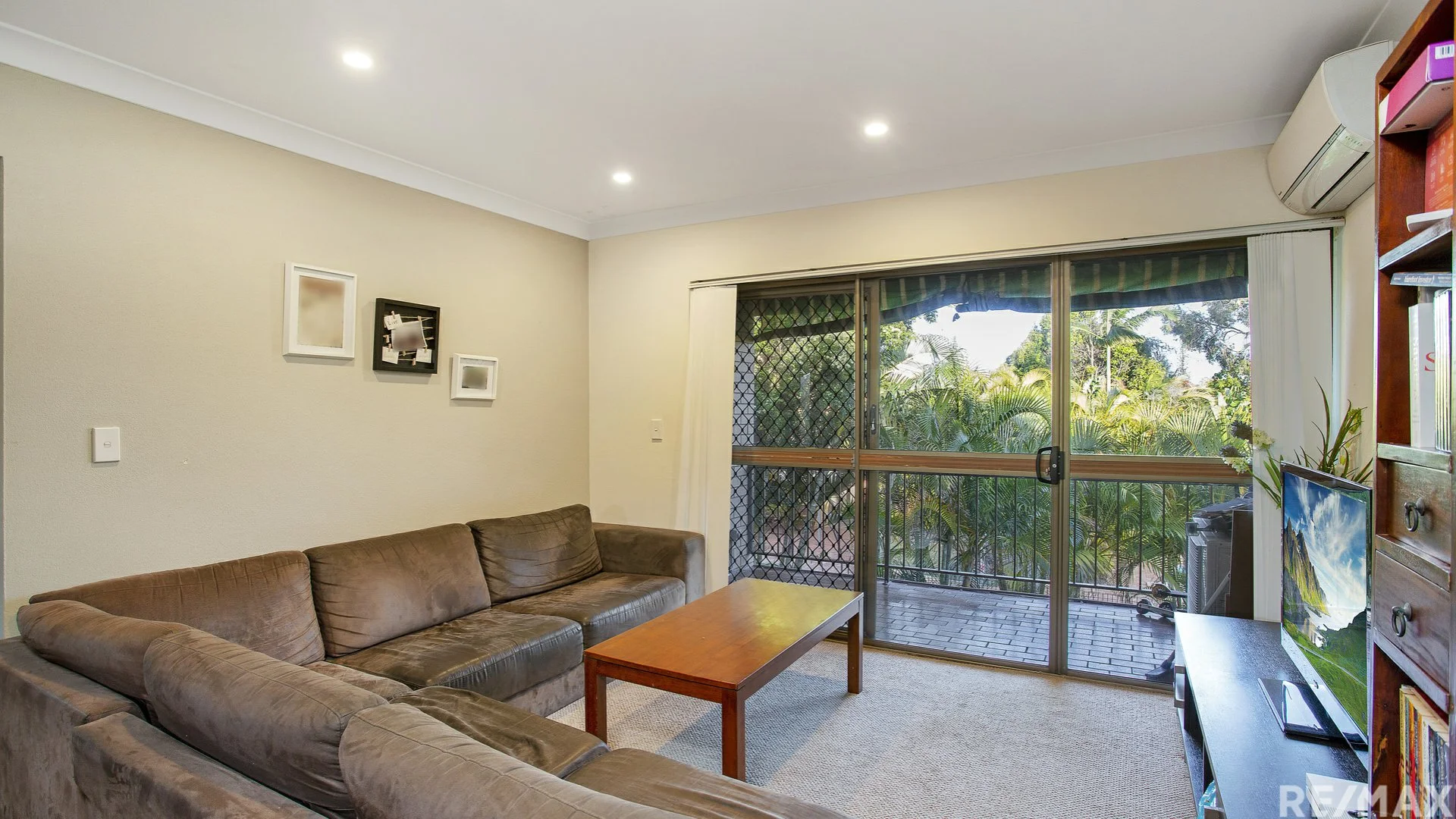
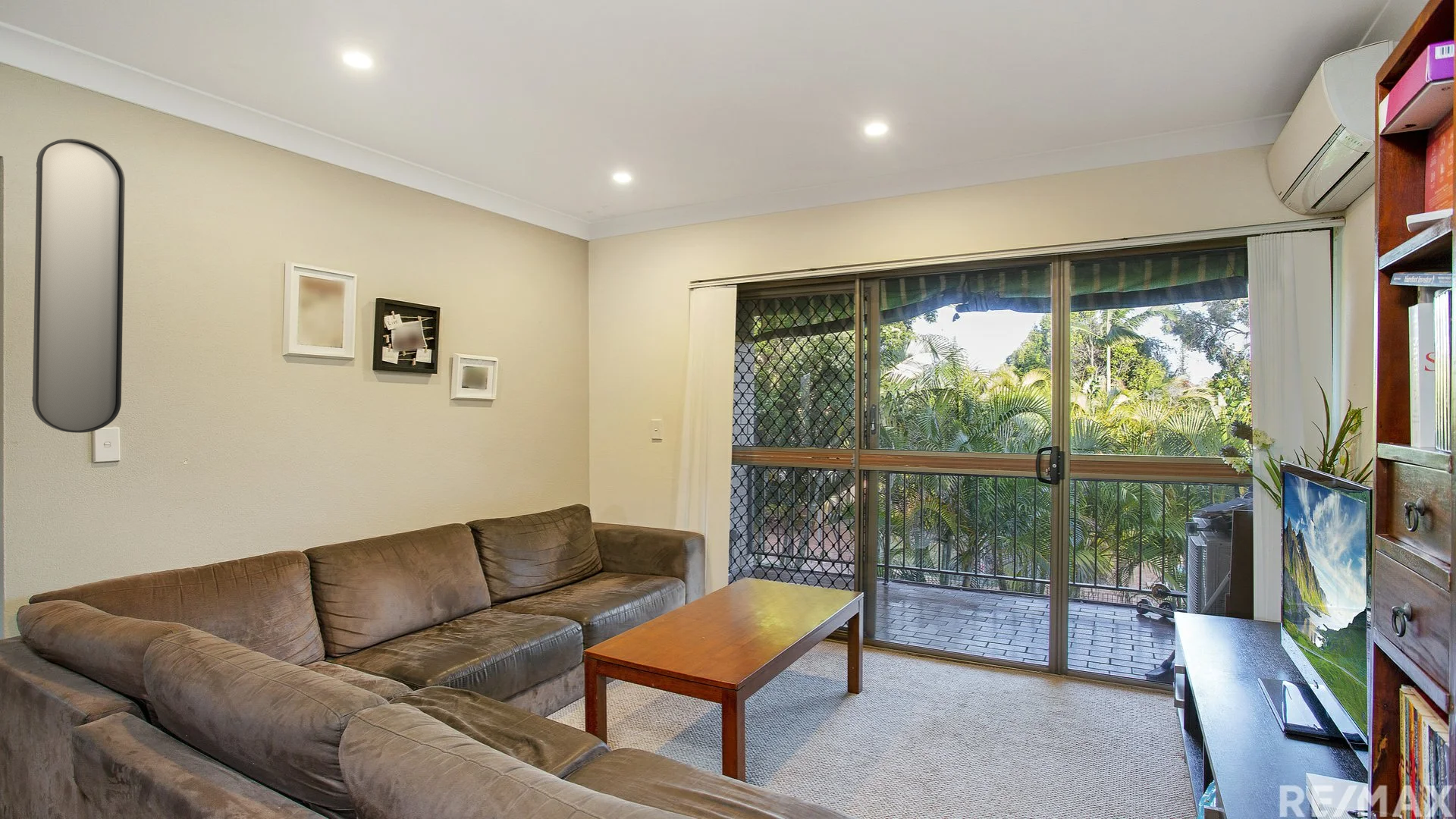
+ home mirror (80, 287)
